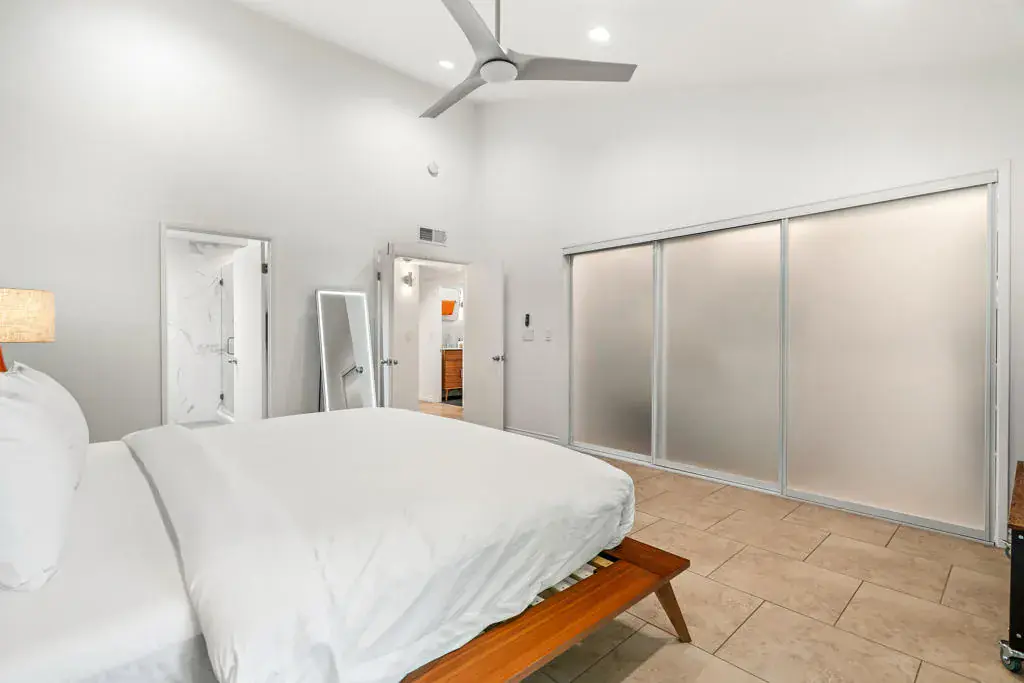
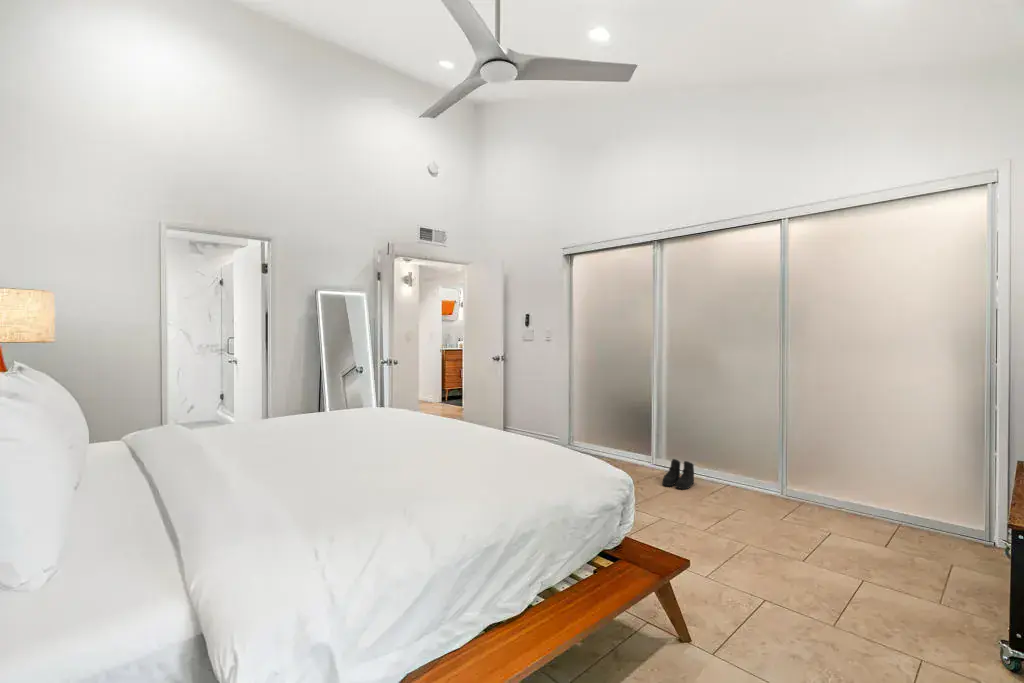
+ boots (678, 472)
